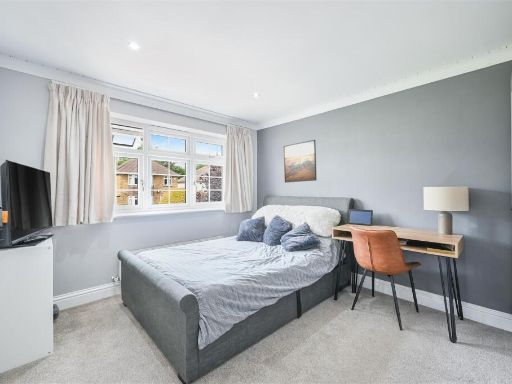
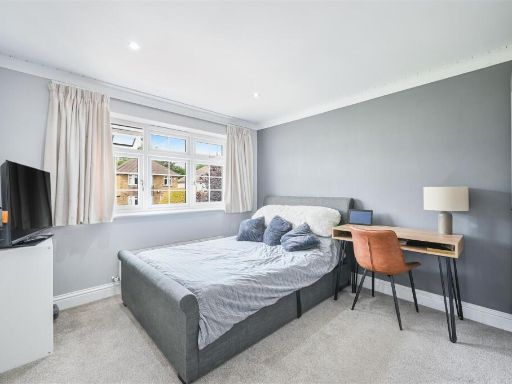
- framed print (299, 162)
